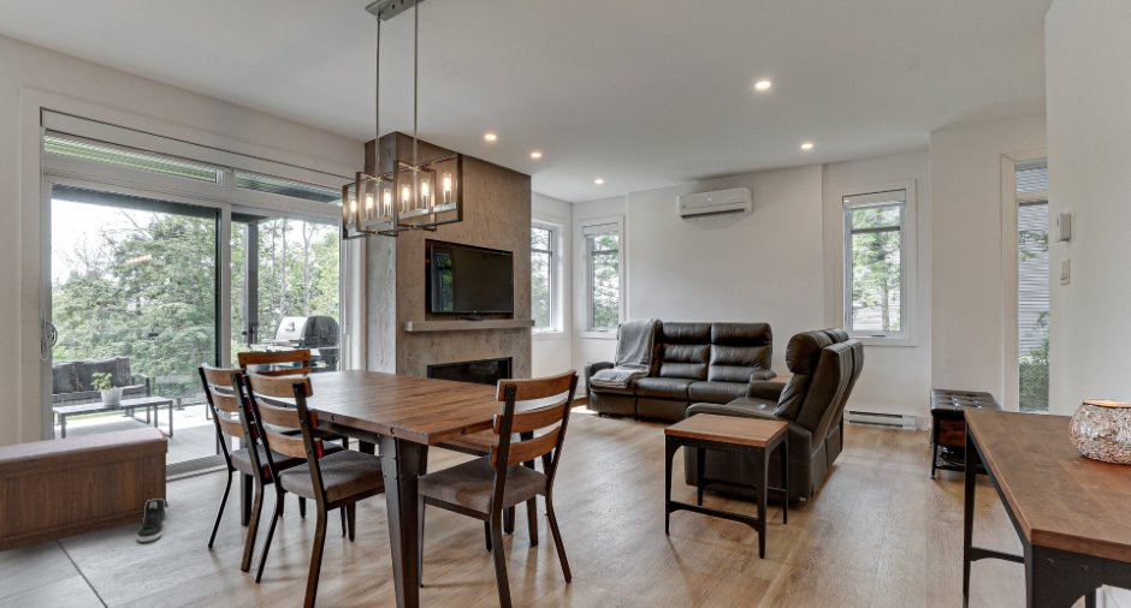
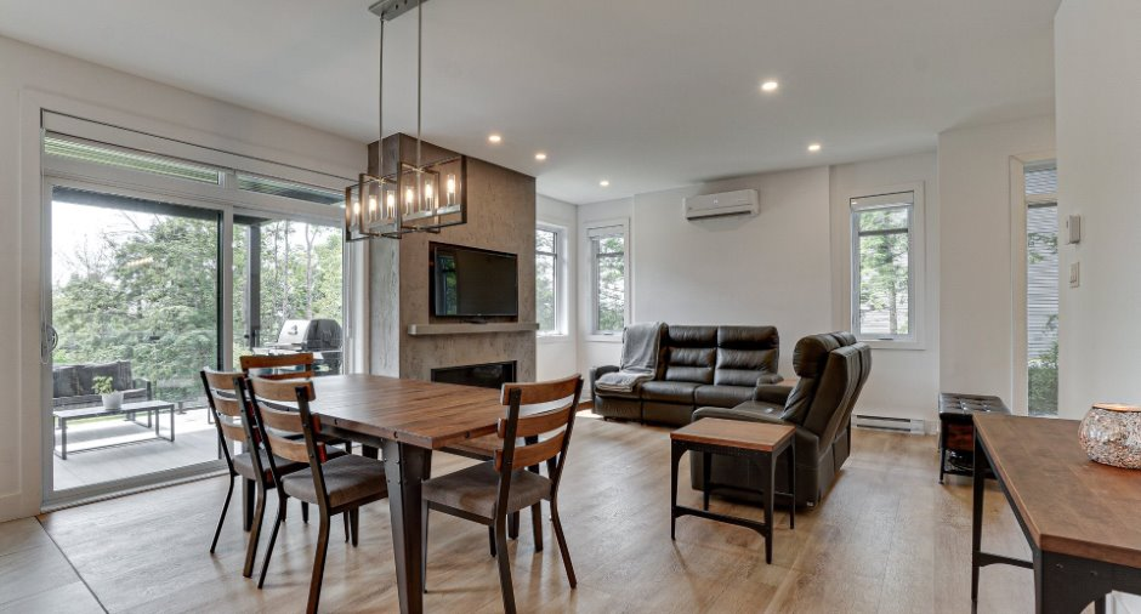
- bench (79, 482)
- sneaker (150, 517)
